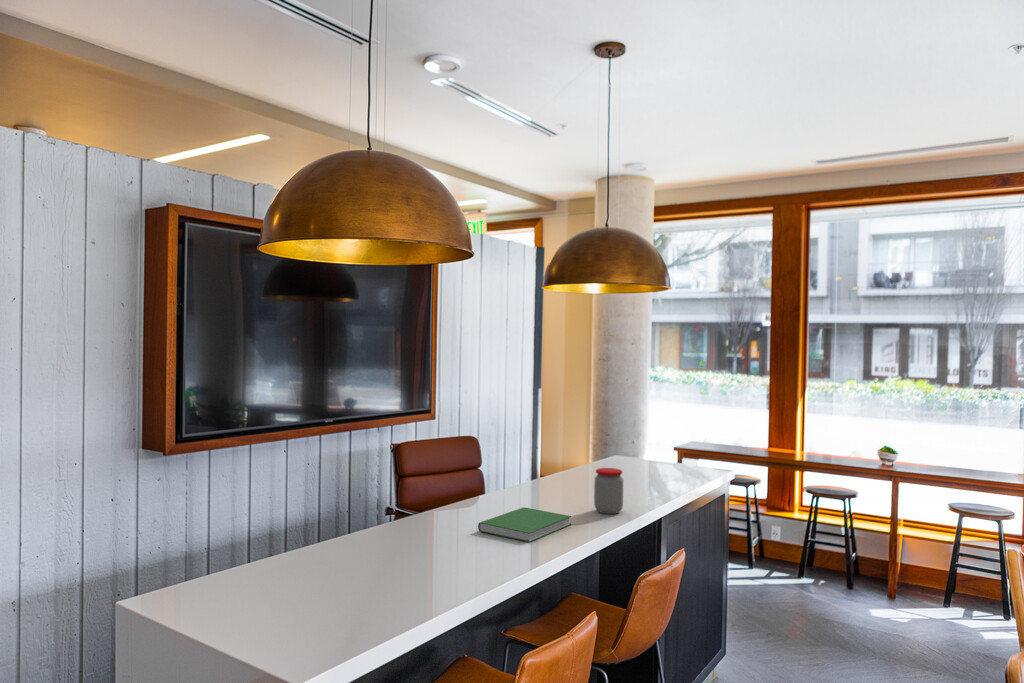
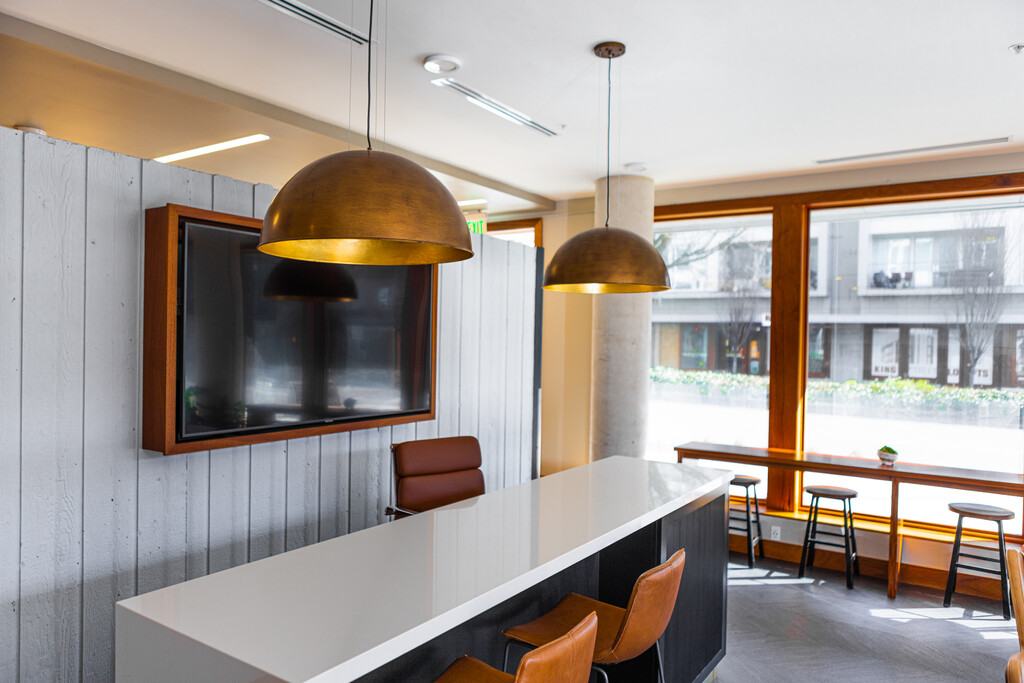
- hardcover book (525, 523)
- jar (608, 490)
